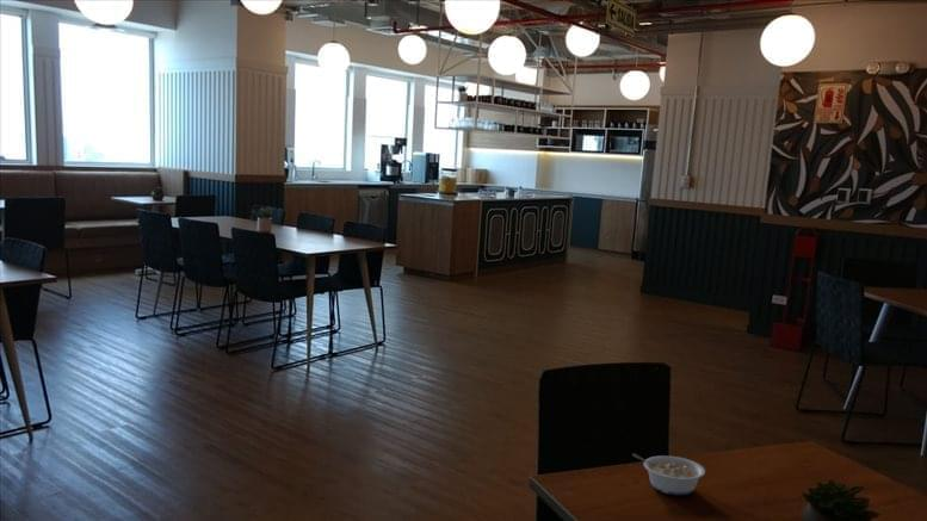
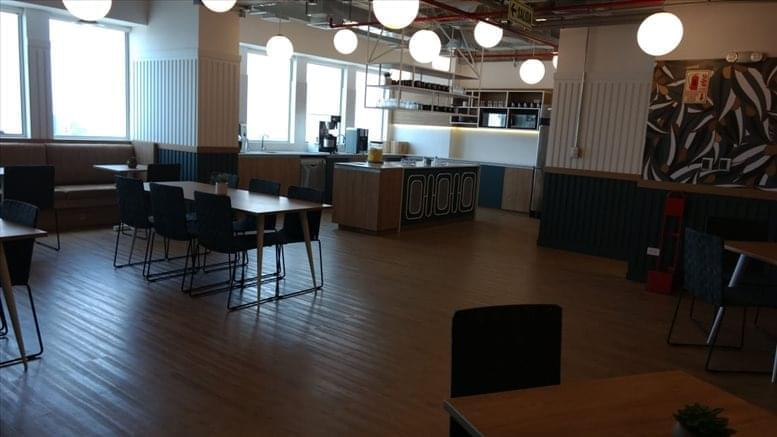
- legume (670, 475)
